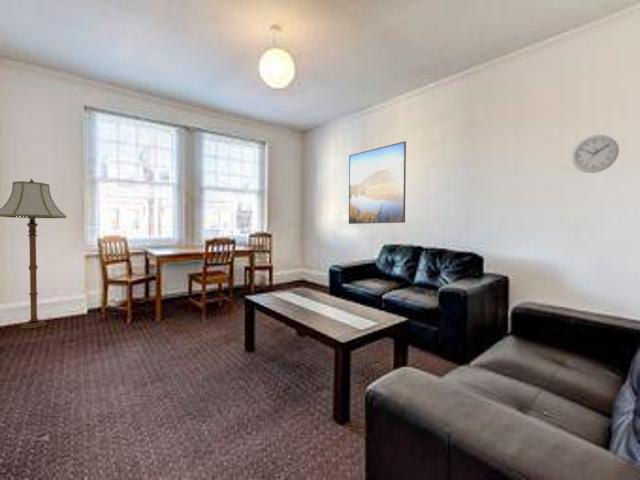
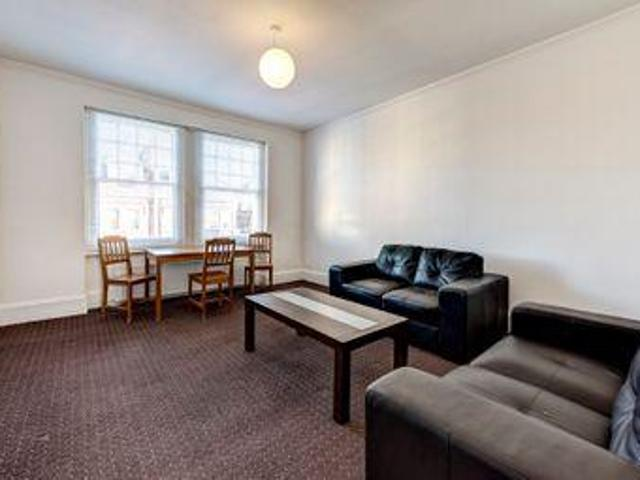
- wall clock (594, 154)
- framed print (374, 186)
- floor lamp (32, 252)
